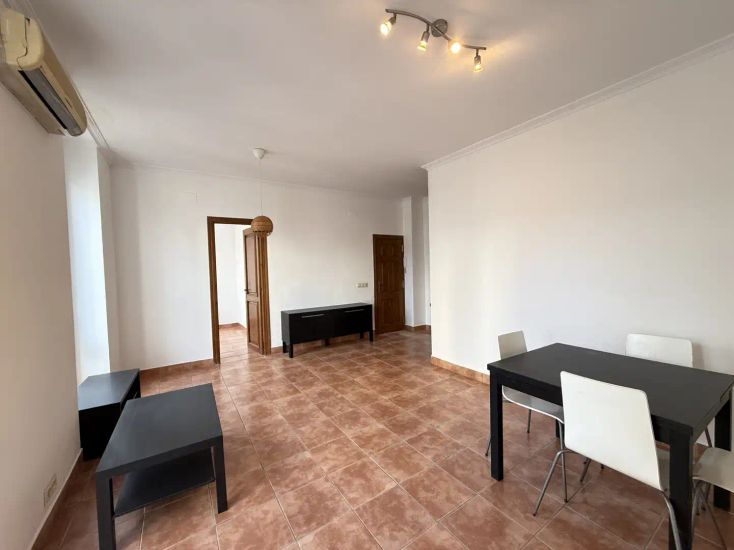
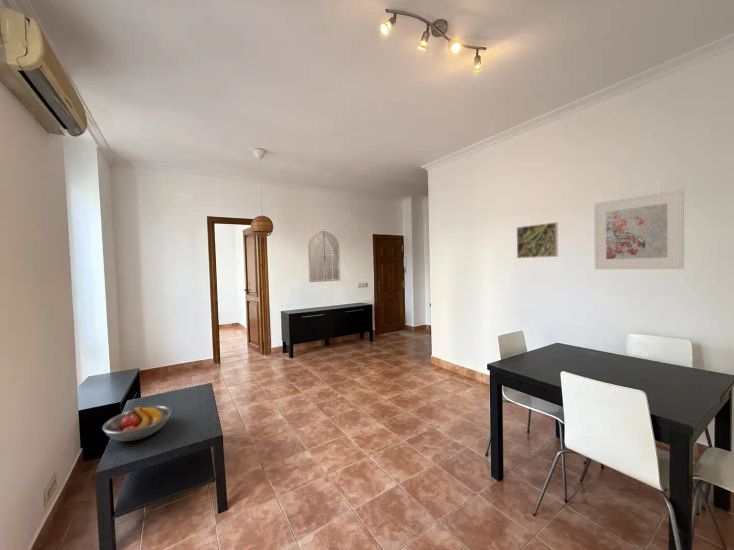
+ fruit bowl (138, 423)
+ home mirror (324, 256)
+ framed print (635, 233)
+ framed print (536, 241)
